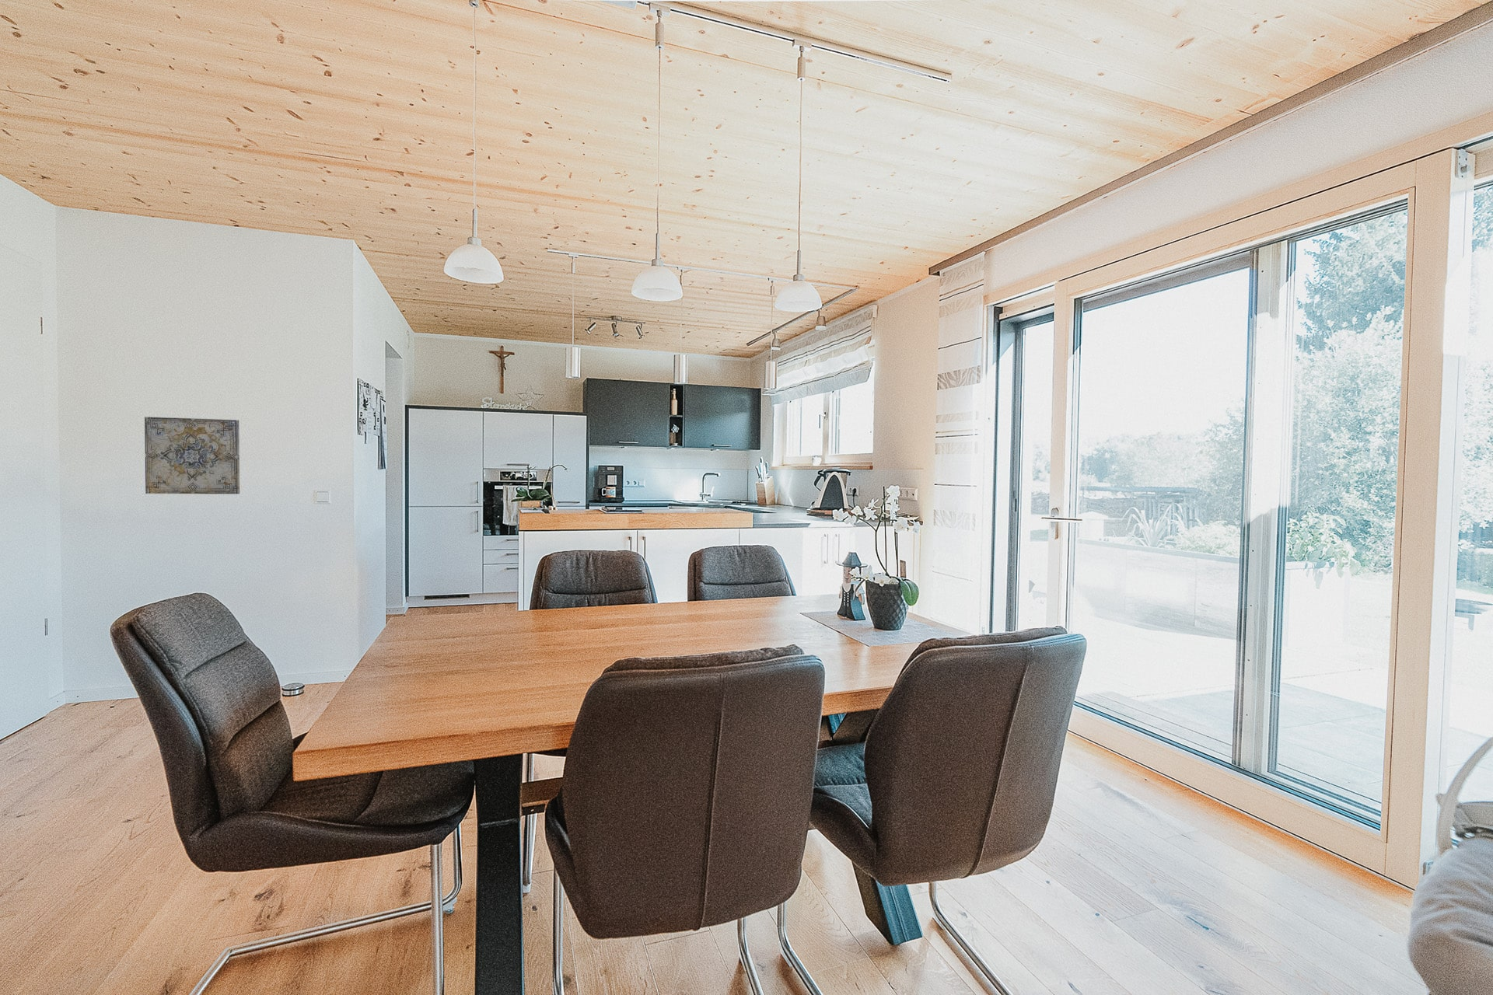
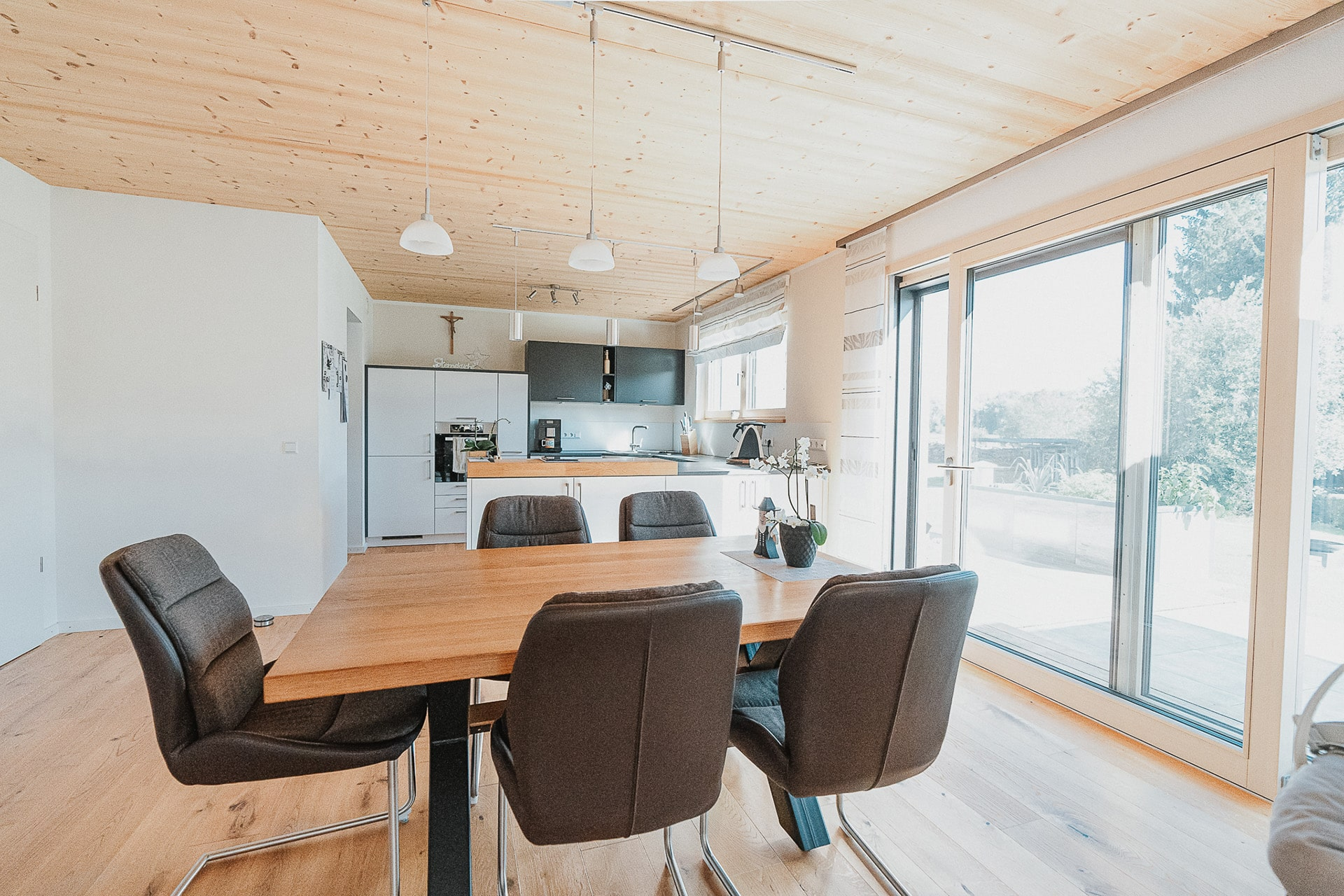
- wall art (193, 455)
